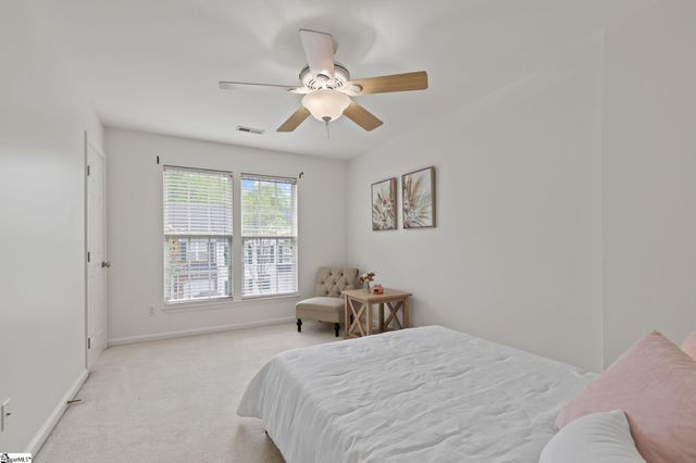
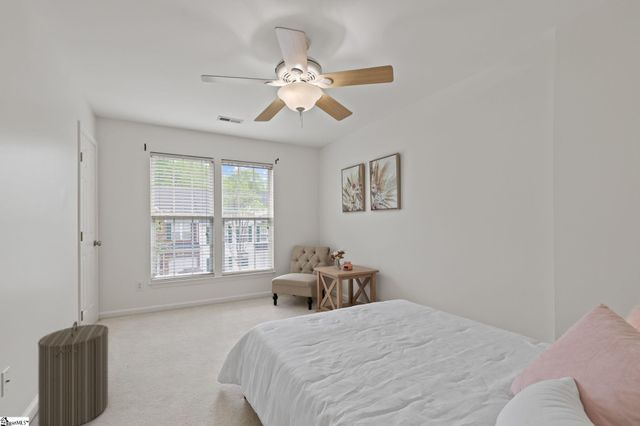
+ laundry hamper (75, 367)
